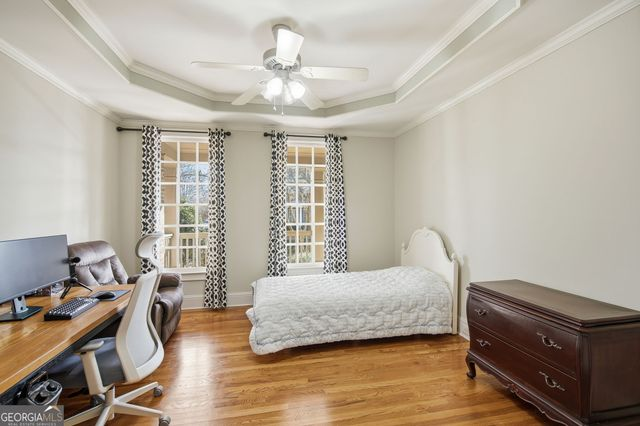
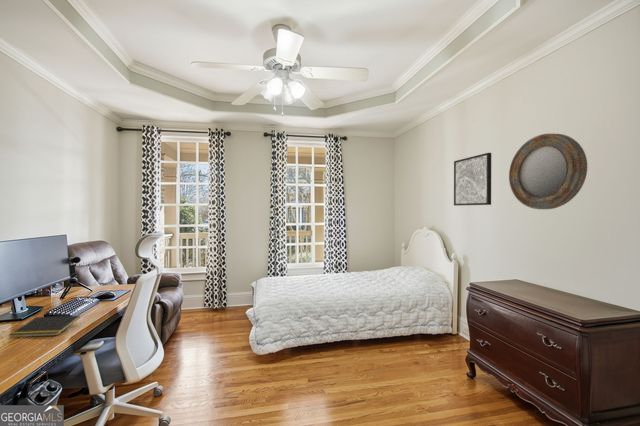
+ home mirror (542, 172)
+ wall art (471, 181)
+ notepad (46, 325)
